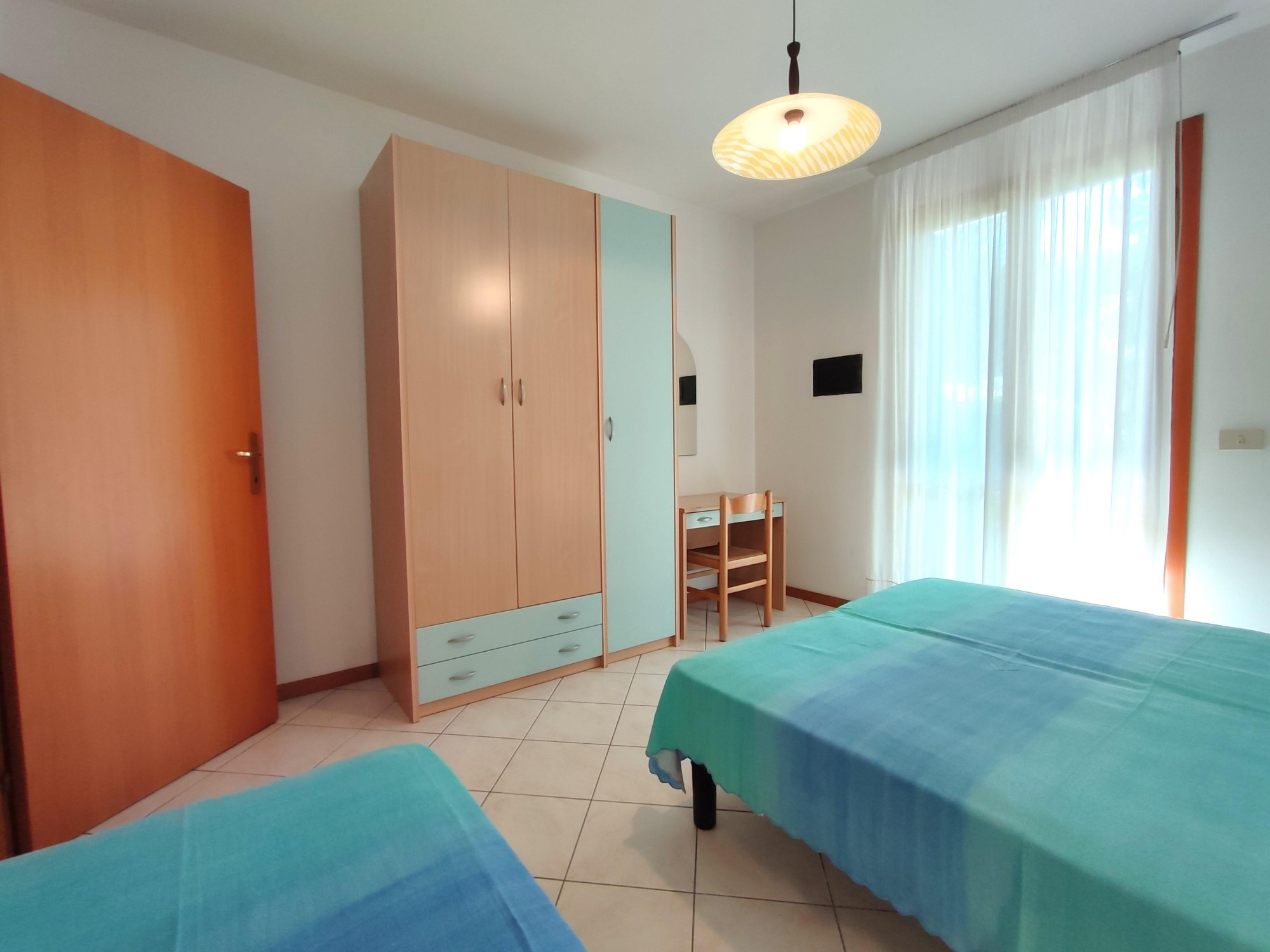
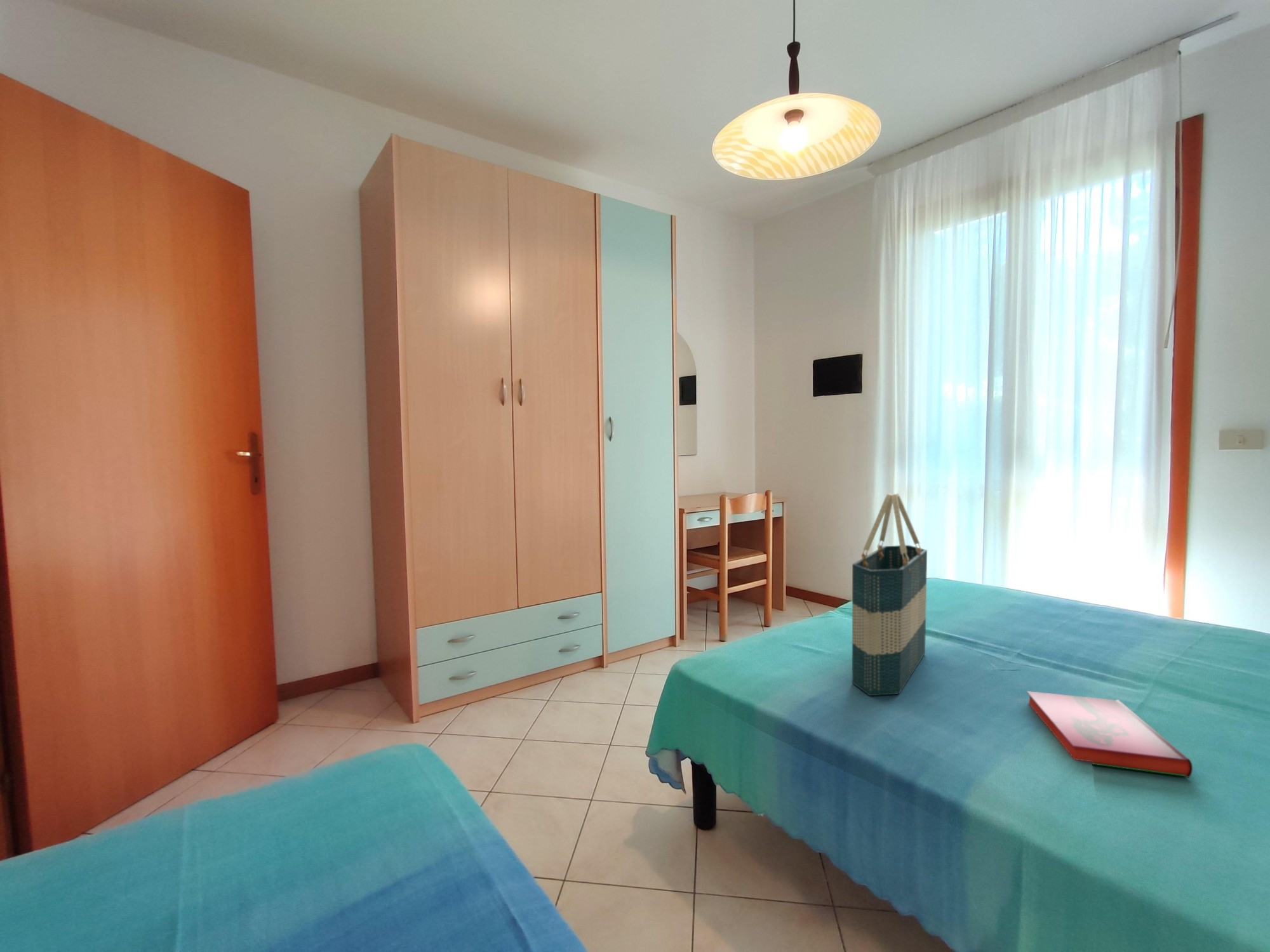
+ tote bag (892, 581)
+ hardback book (1099, 729)
